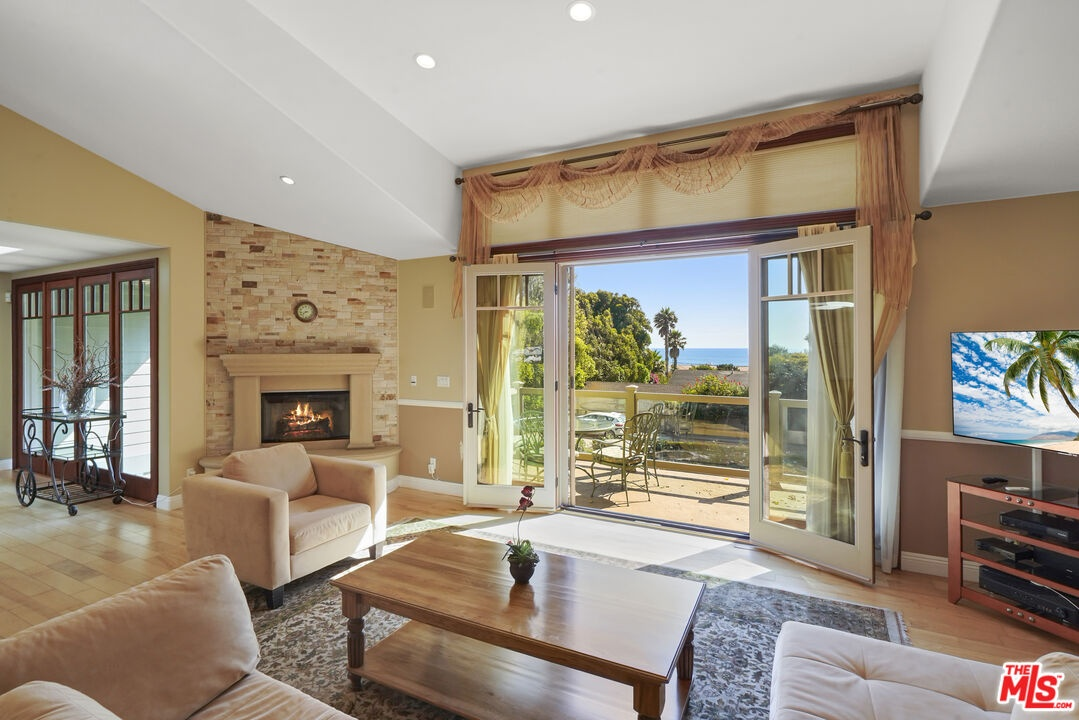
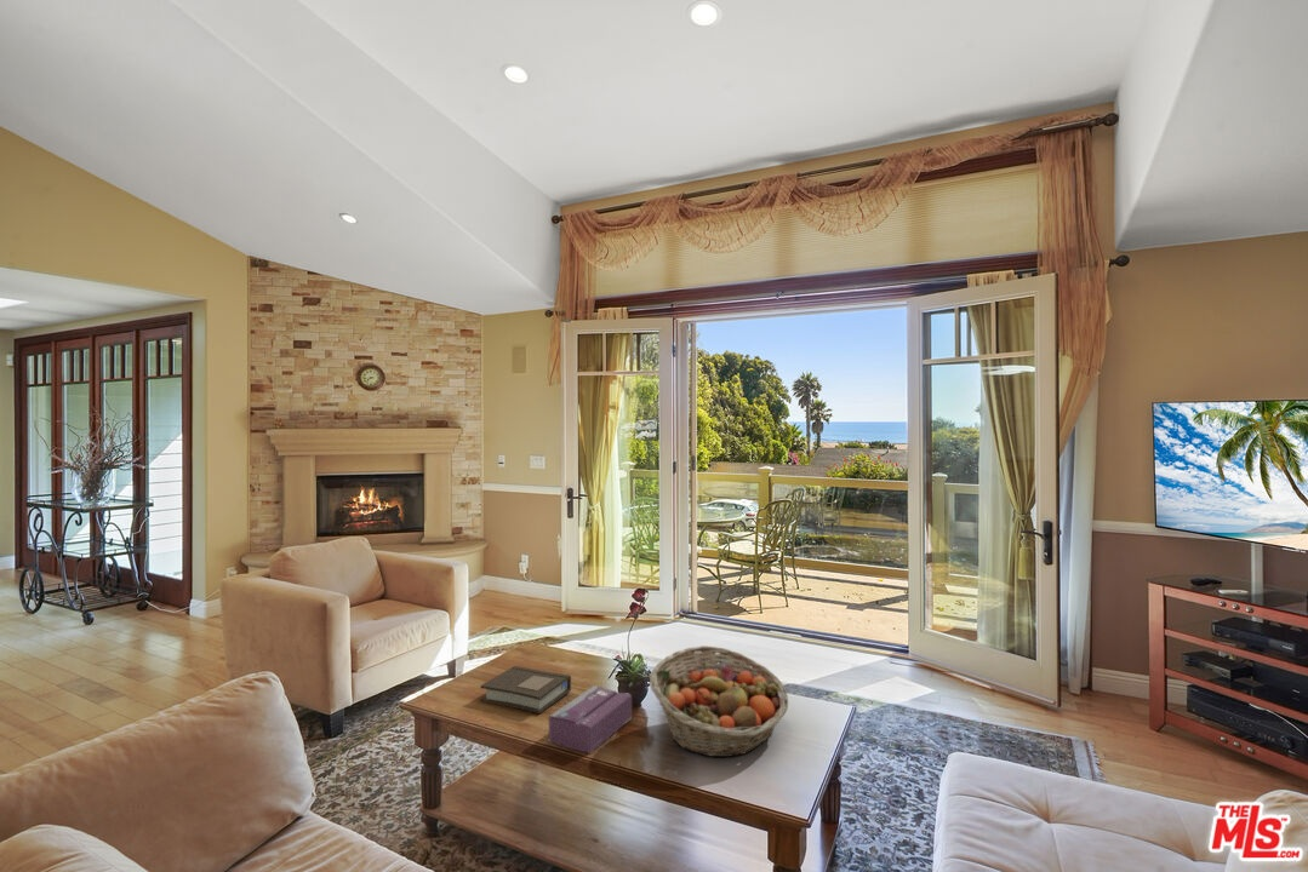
+ book (526, 687)
+ fruit basket (719, 698)
+ tissue box (592, 716)
